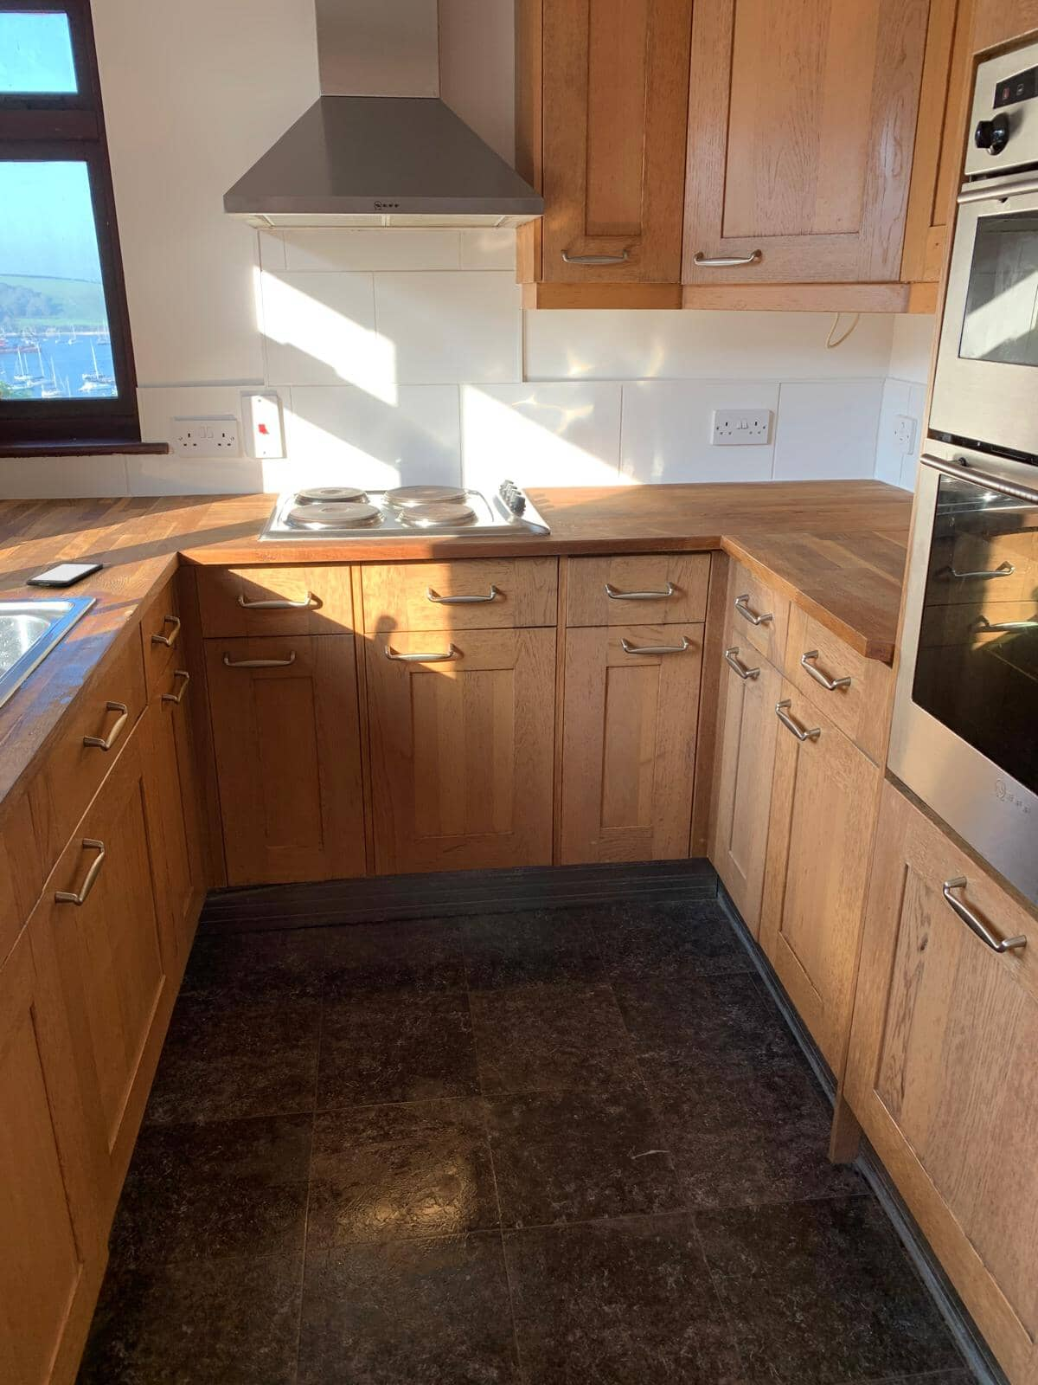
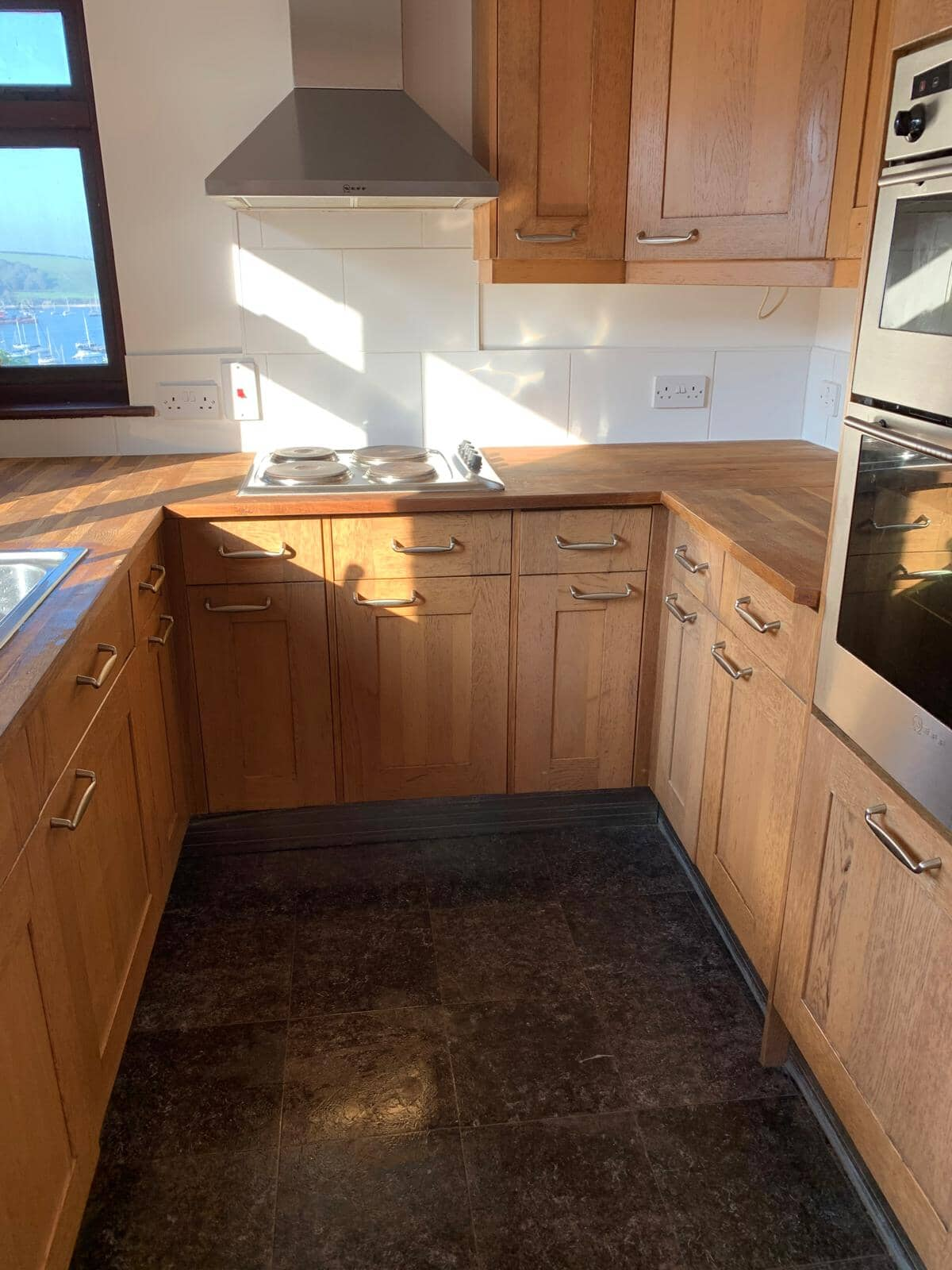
- smartphone (65, 573)
